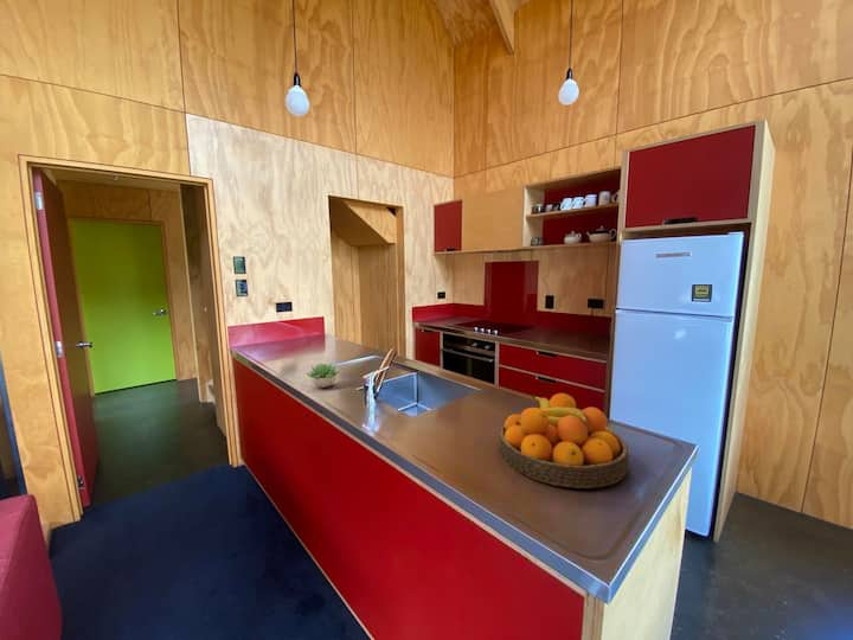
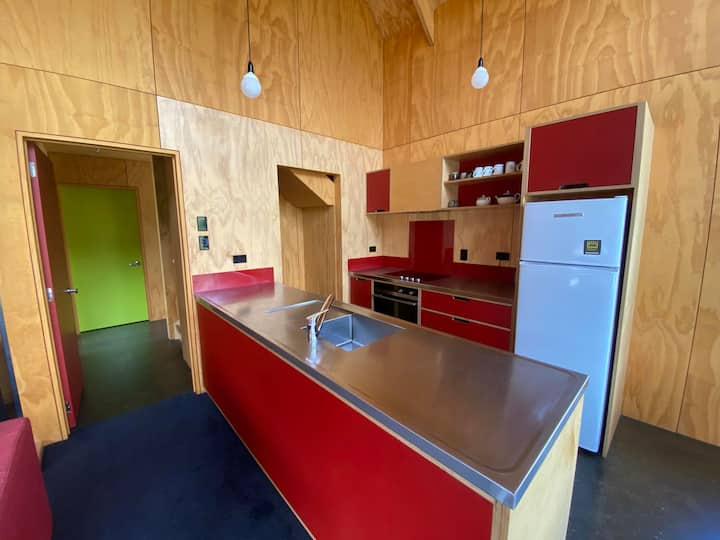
- succulent plant (323, 376)
- fruit bowl (560, 429)
